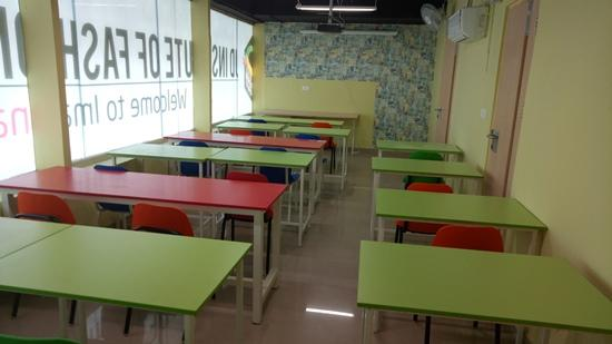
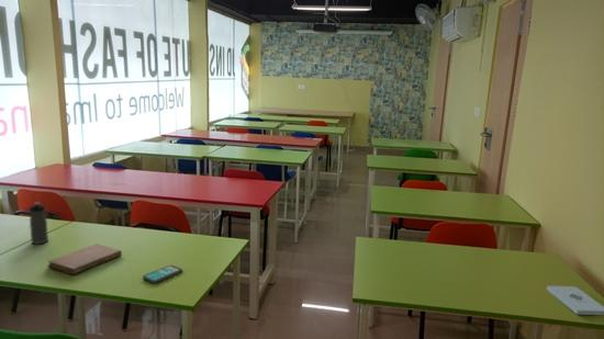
+ smartphone (163, 273)
+ notebook (86, 258)
+ water bottle (38, 222)
+ notepad (575, 300)
